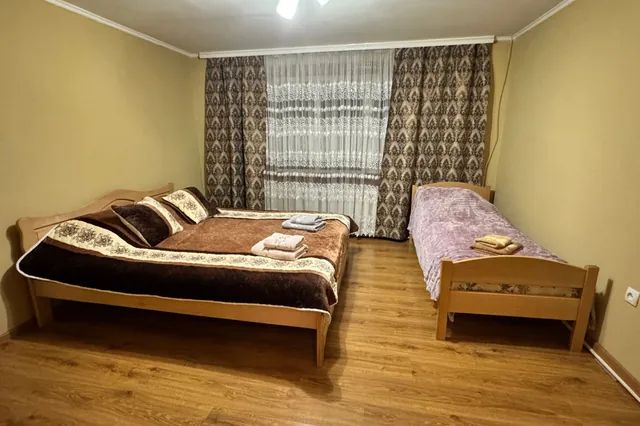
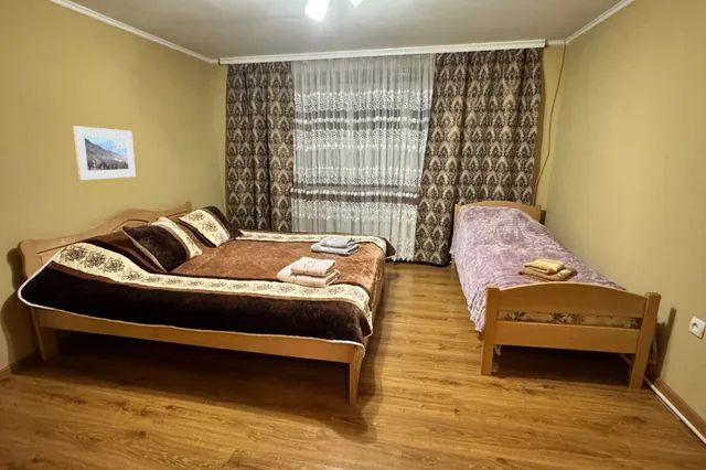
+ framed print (107, 153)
